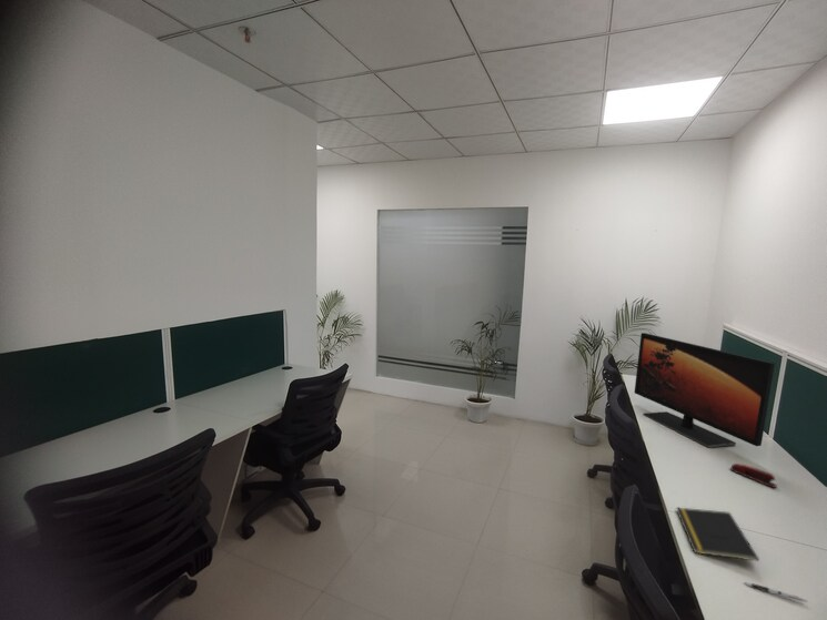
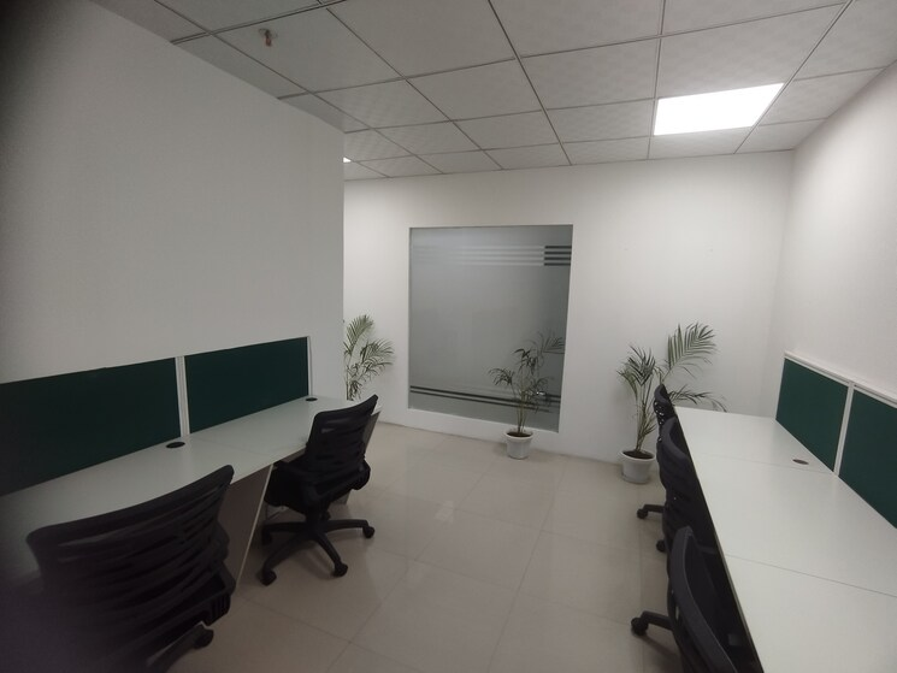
- stapler (753, 472)
- monitor (690, 387)
- pen (774, 591)
- notepad (713, 531)
